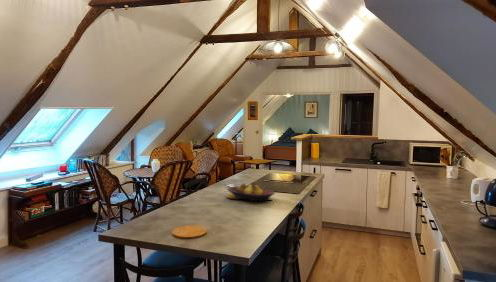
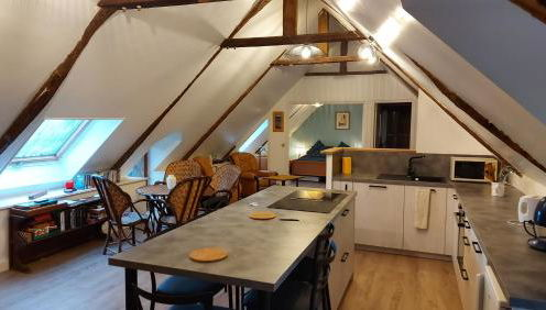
- fruit bowl (250, 191)
